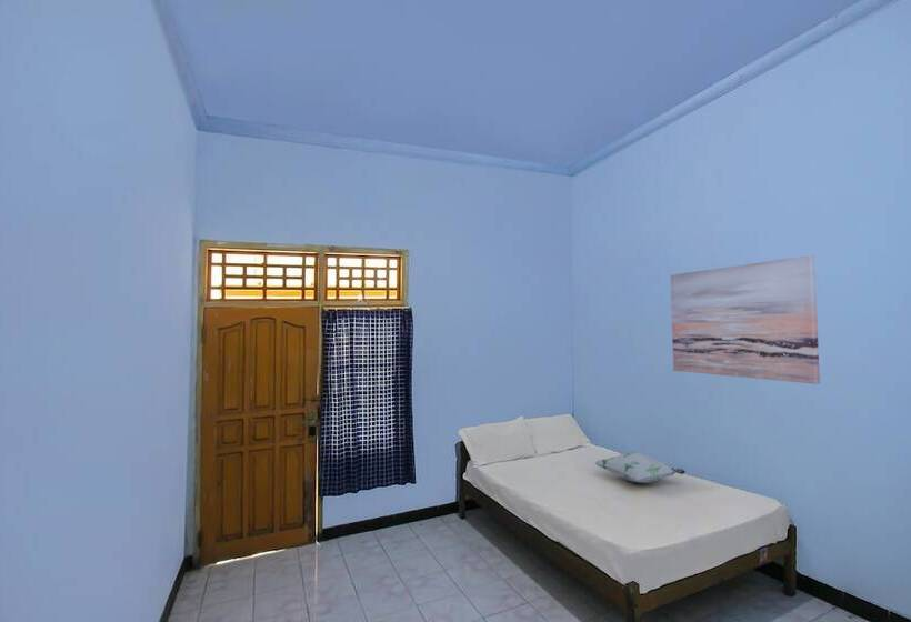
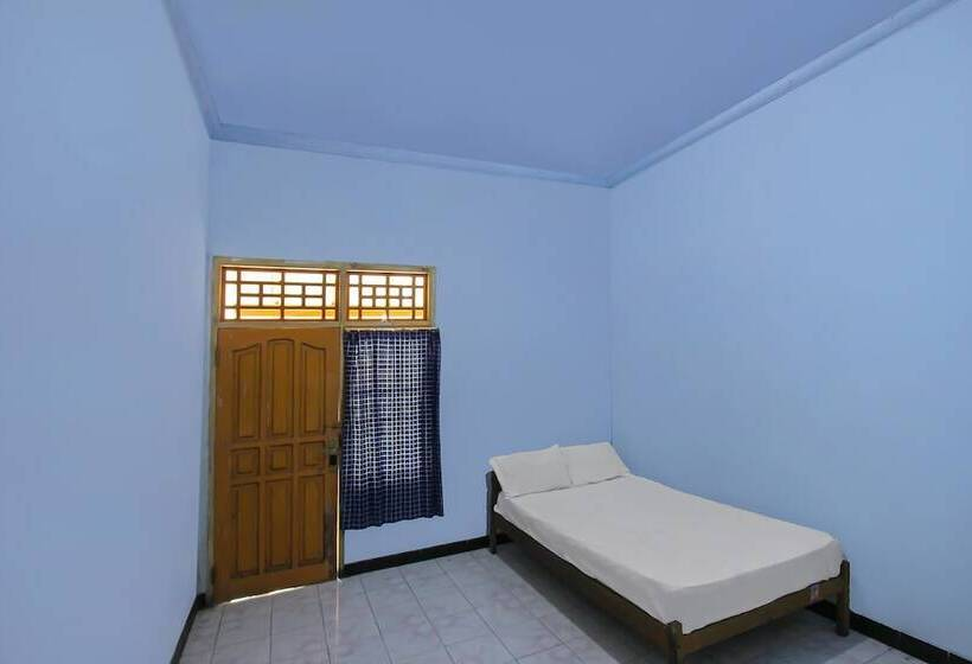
- wall art (733, 321)
- decorative pillow (639, 466)
